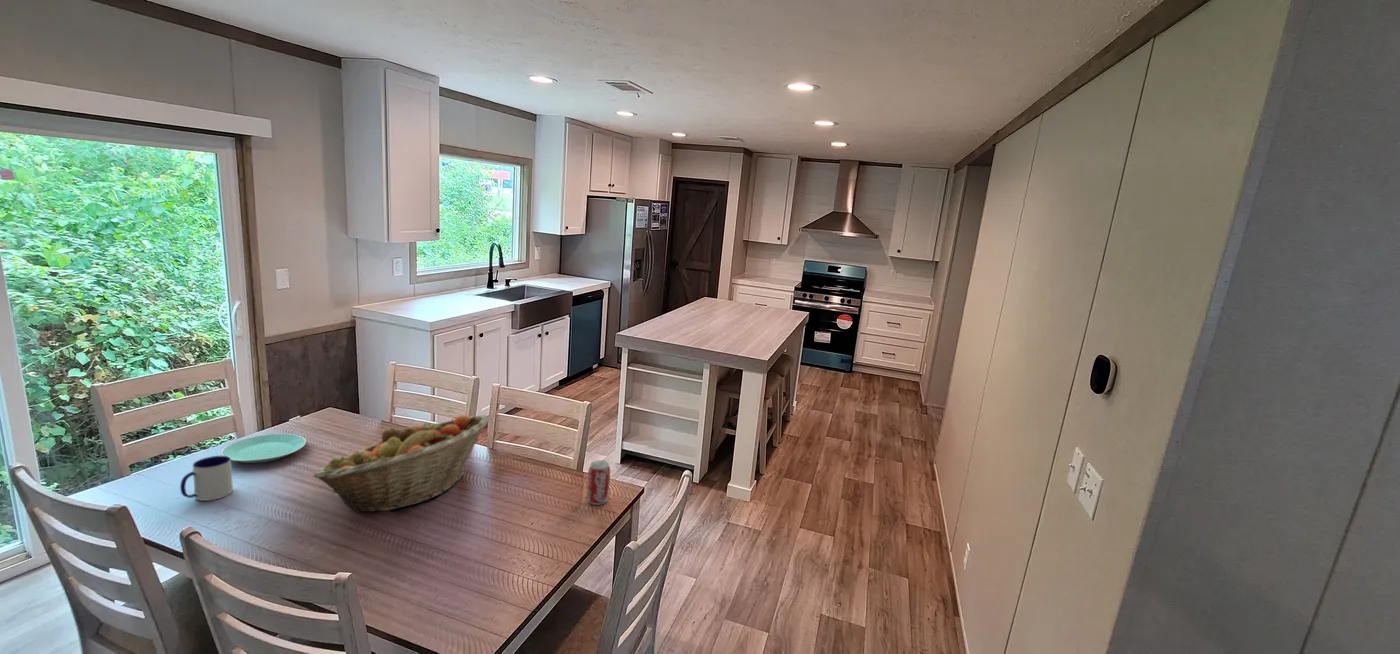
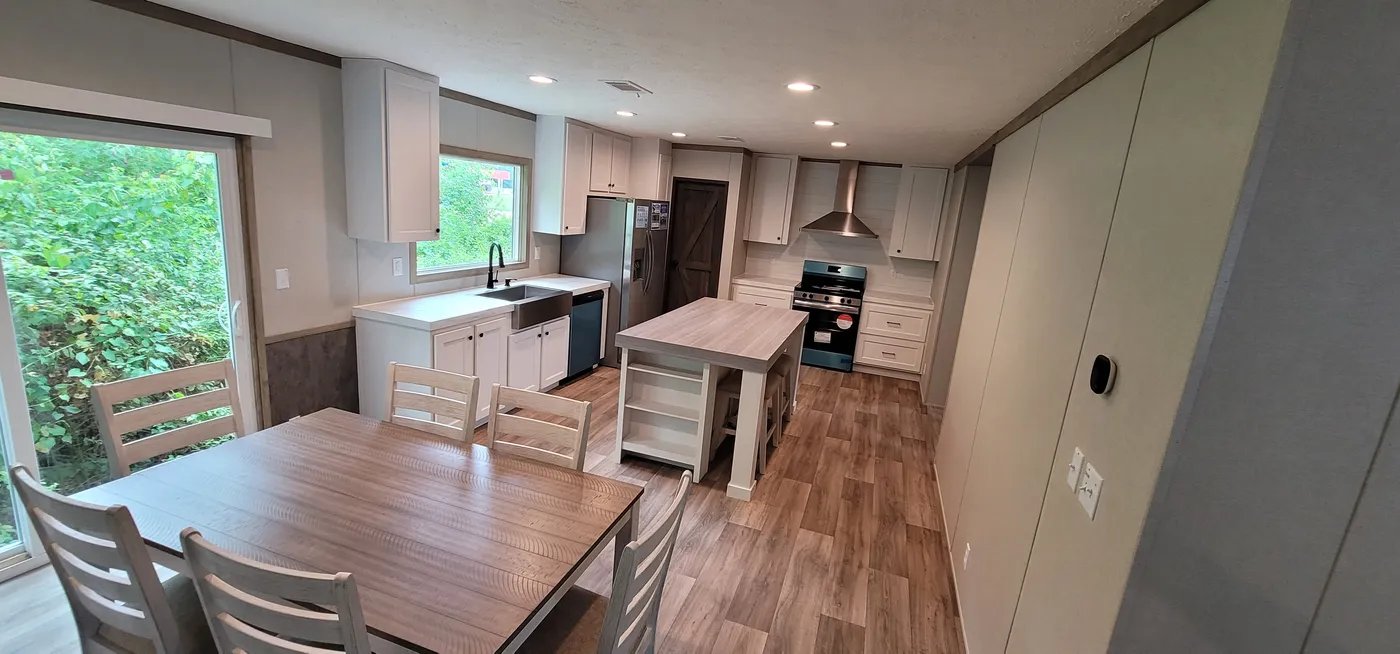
- beverage can (598, 482)
- plate (265, 449)
- fruit basket (410, 455)
- mug (206, 480)
